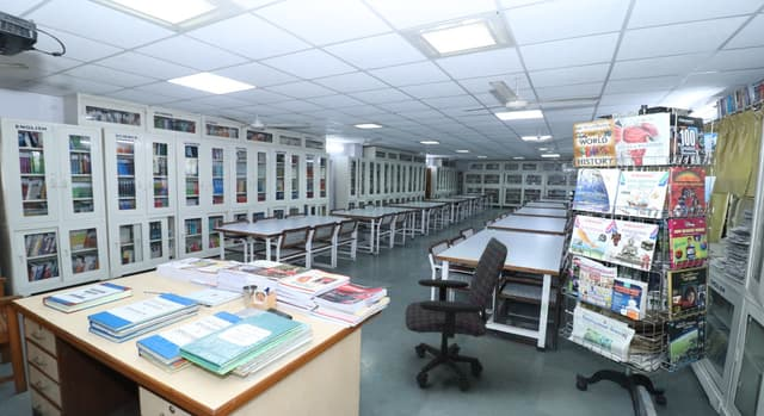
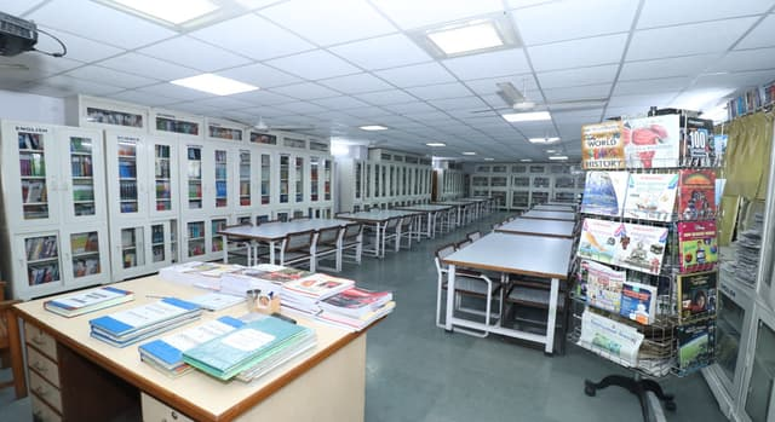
- office chair (450, 306)
